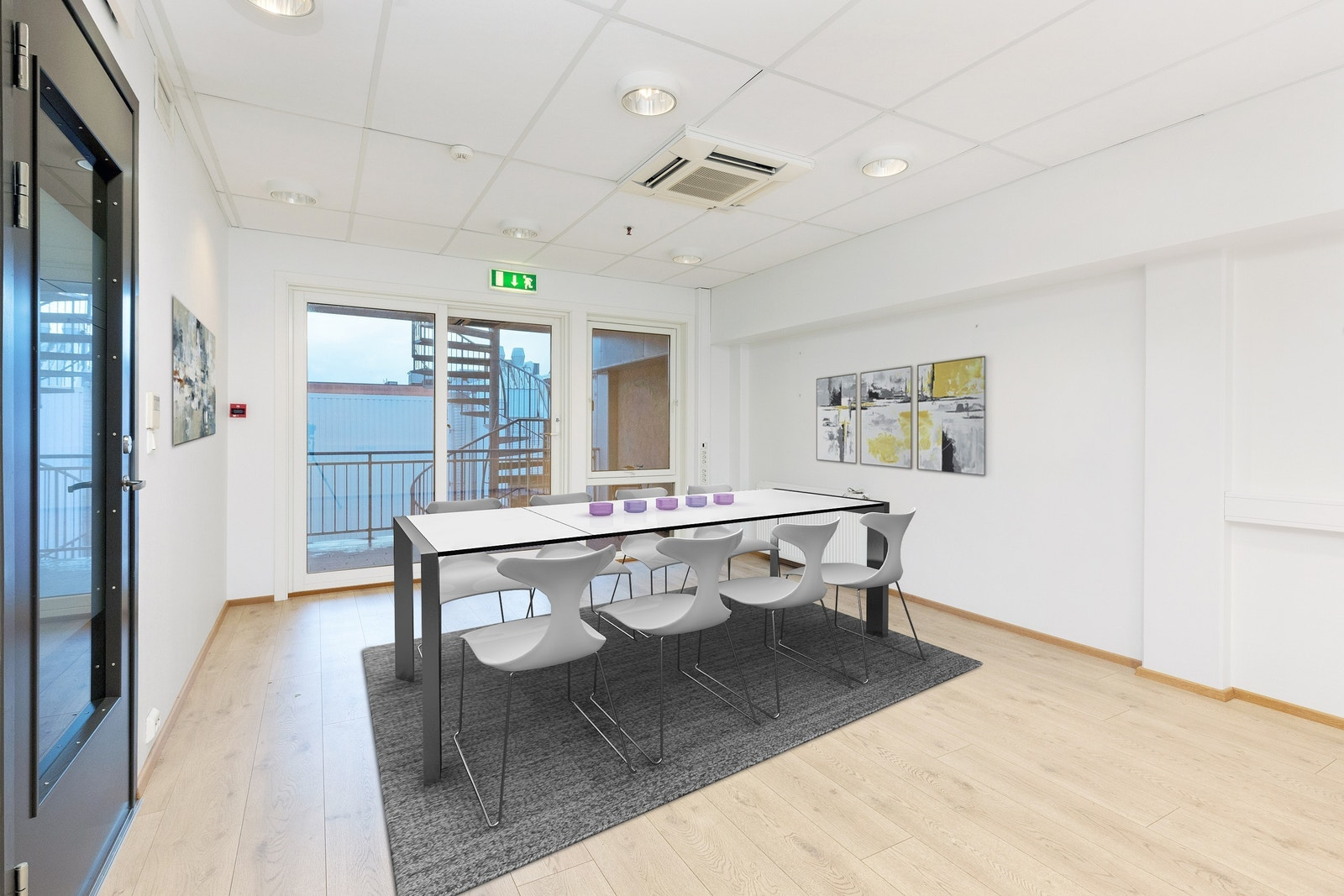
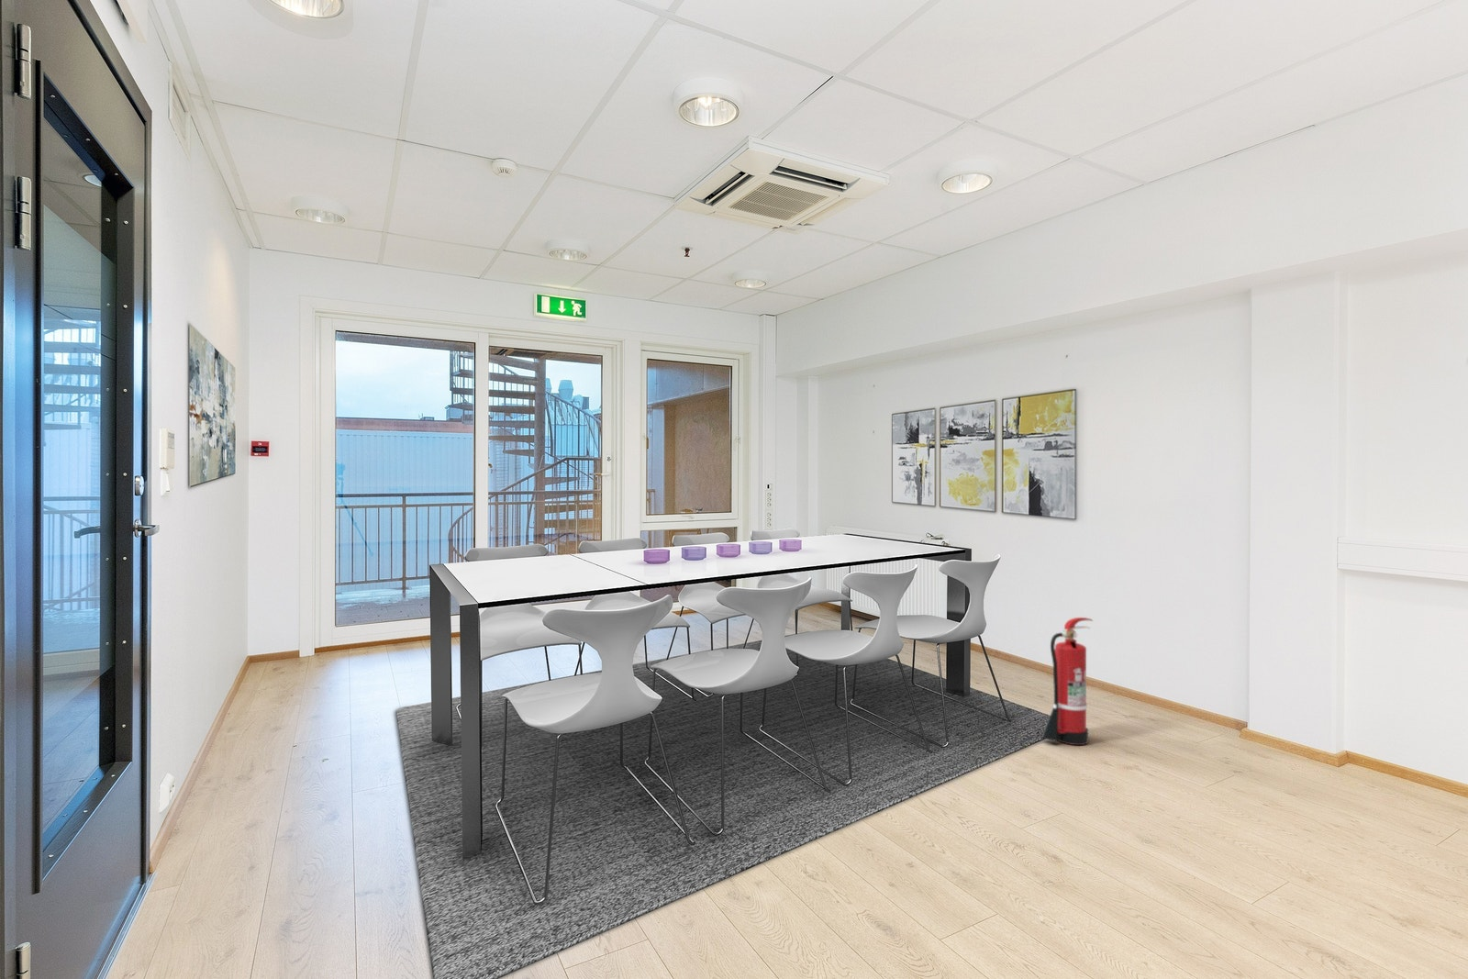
+ fire extinguisher (1068, 679)
